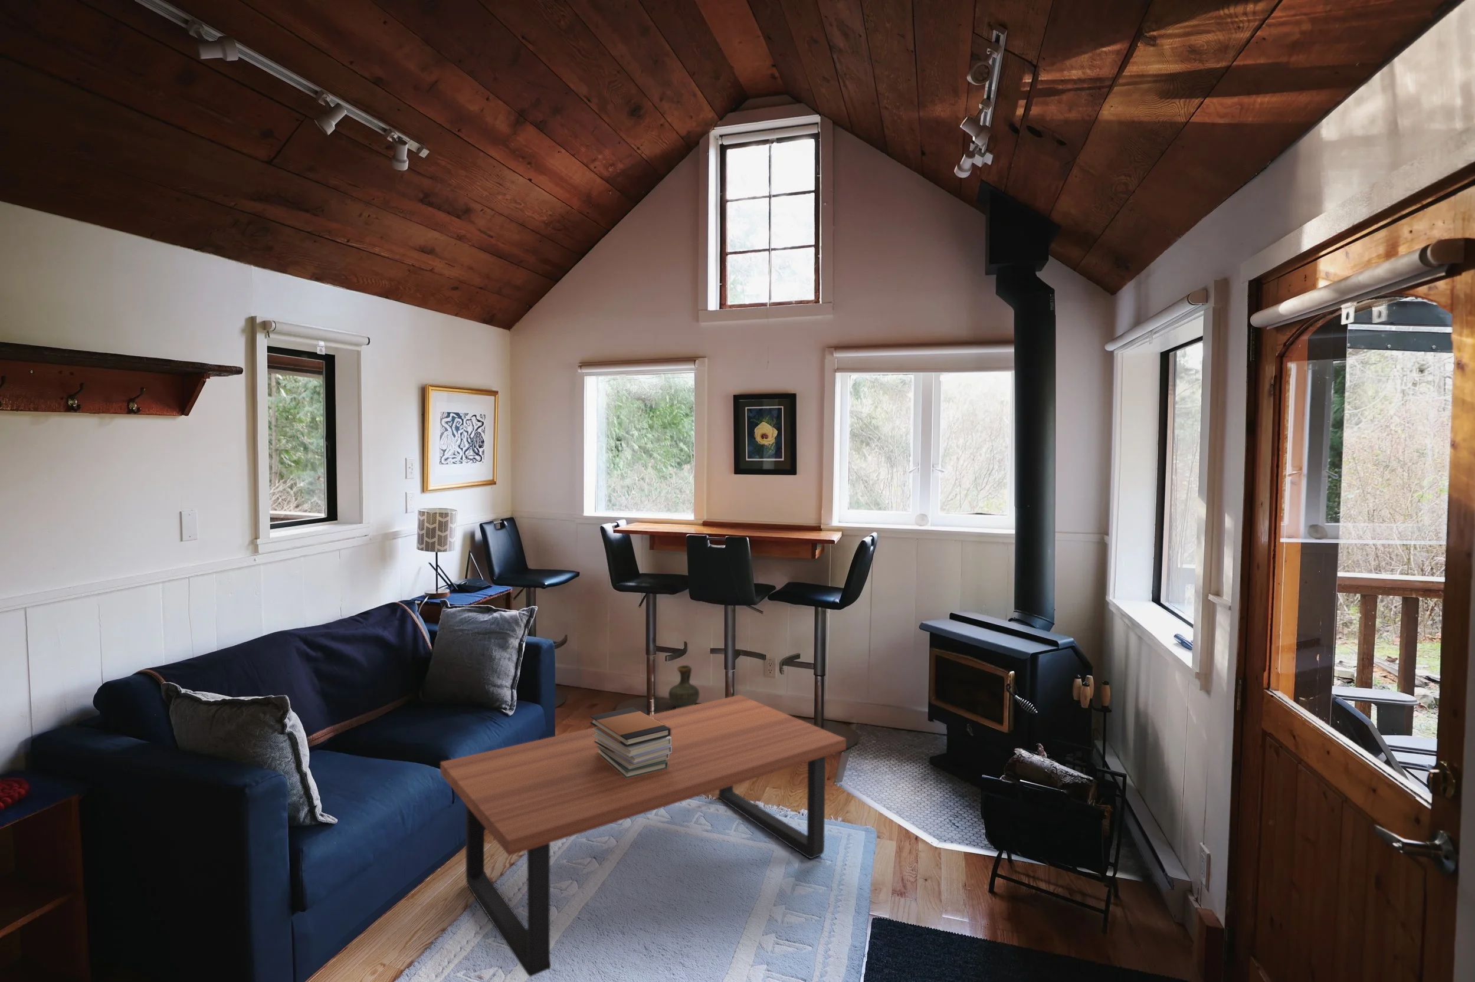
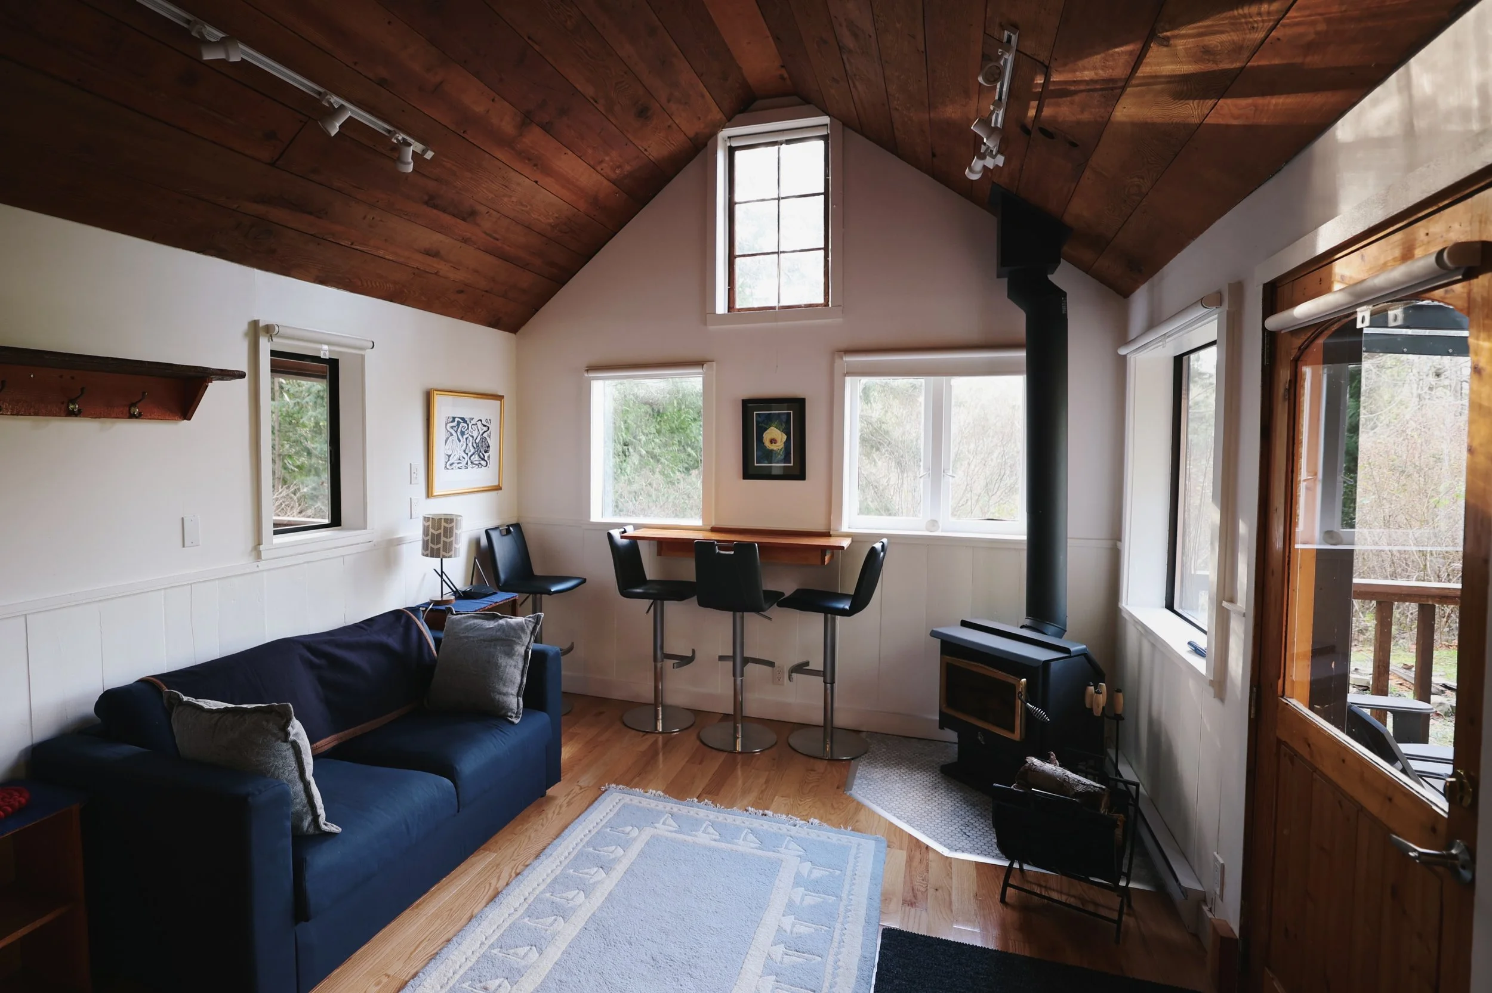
- ceramic jug (684, 687)
- book stack (631, 741)
- coffee table (652, 809)
